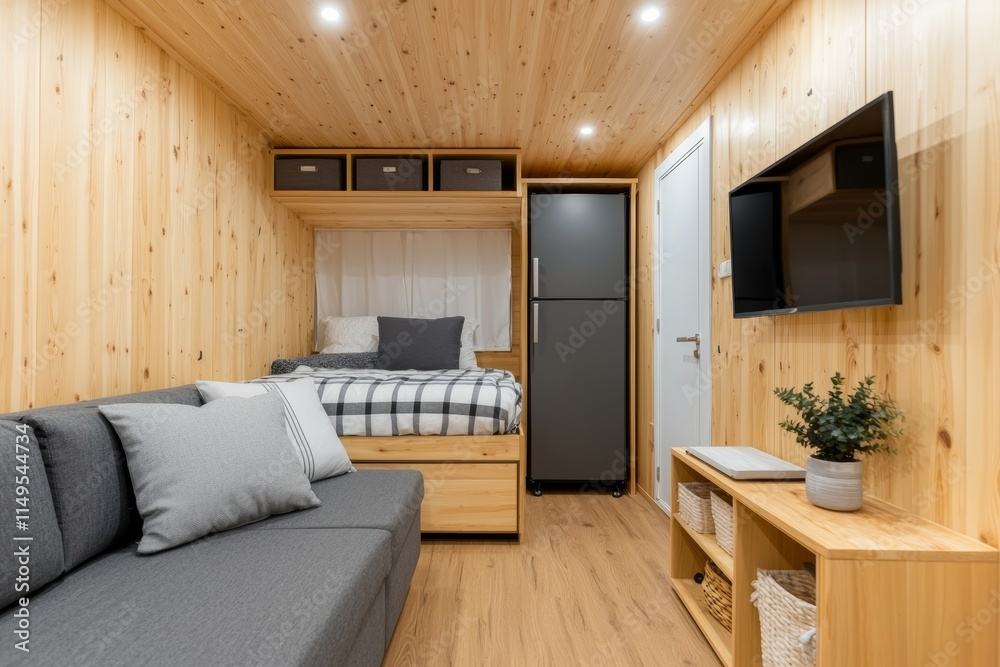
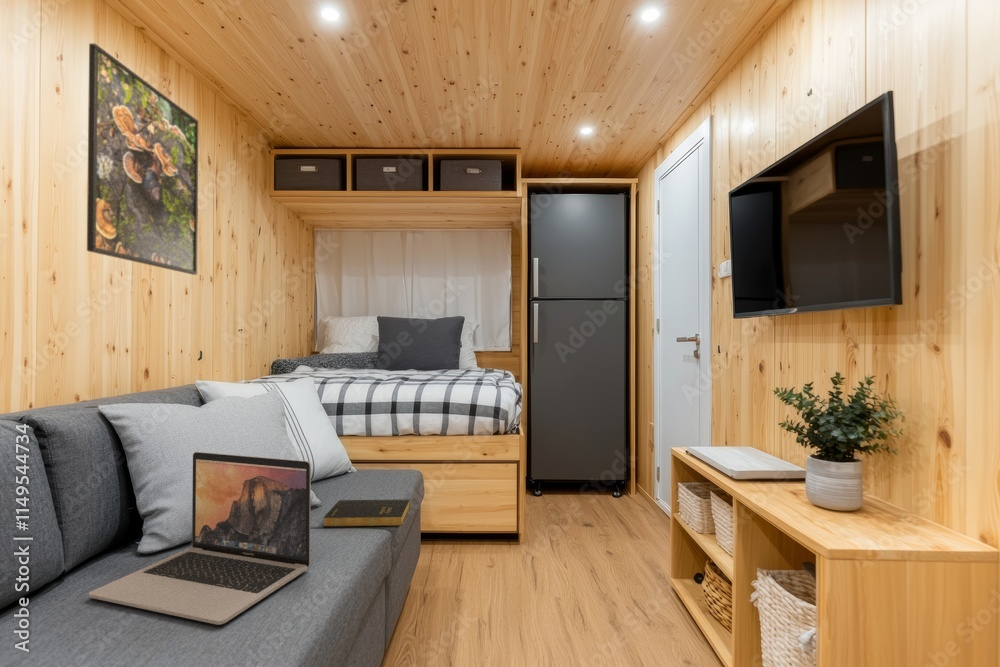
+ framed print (151, 176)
+ book (366, 512)
+ laptop (205, 526)
